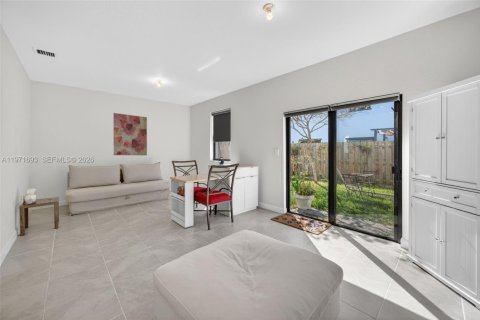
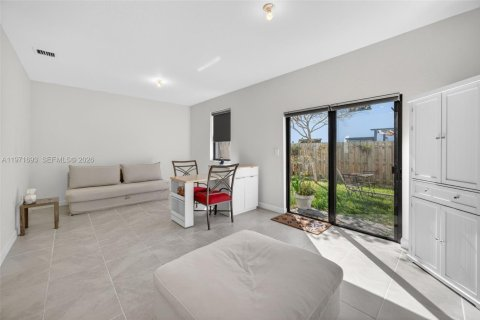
- wall art (130, 135)
